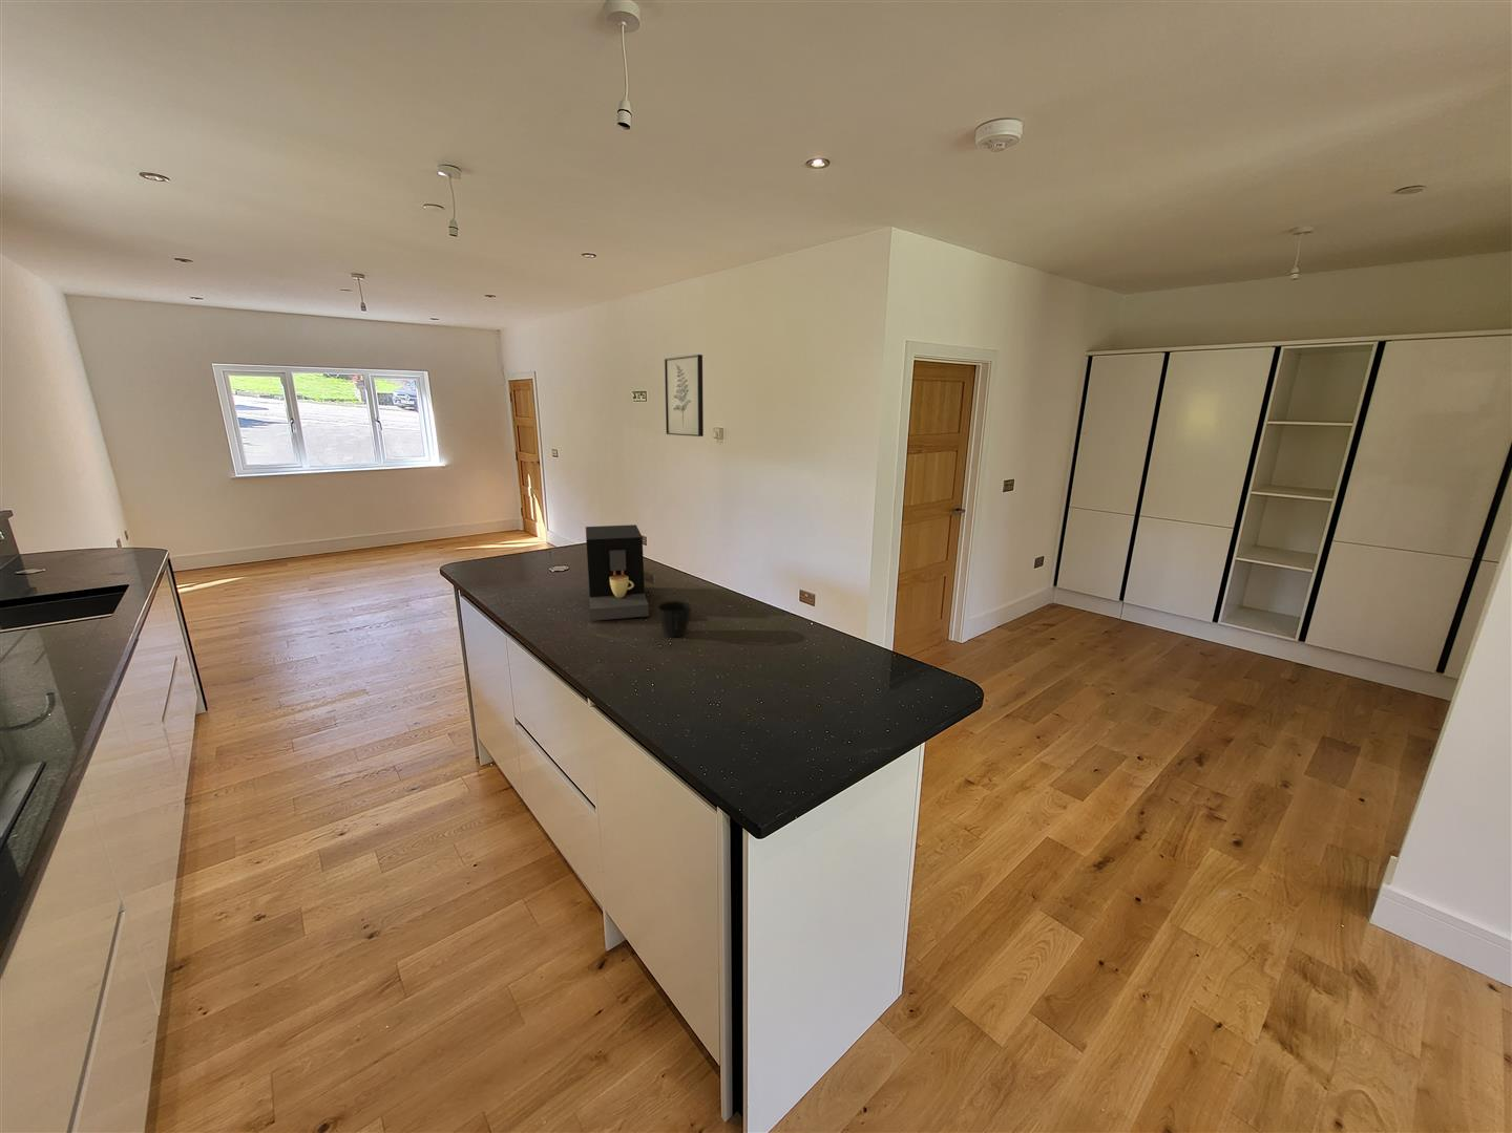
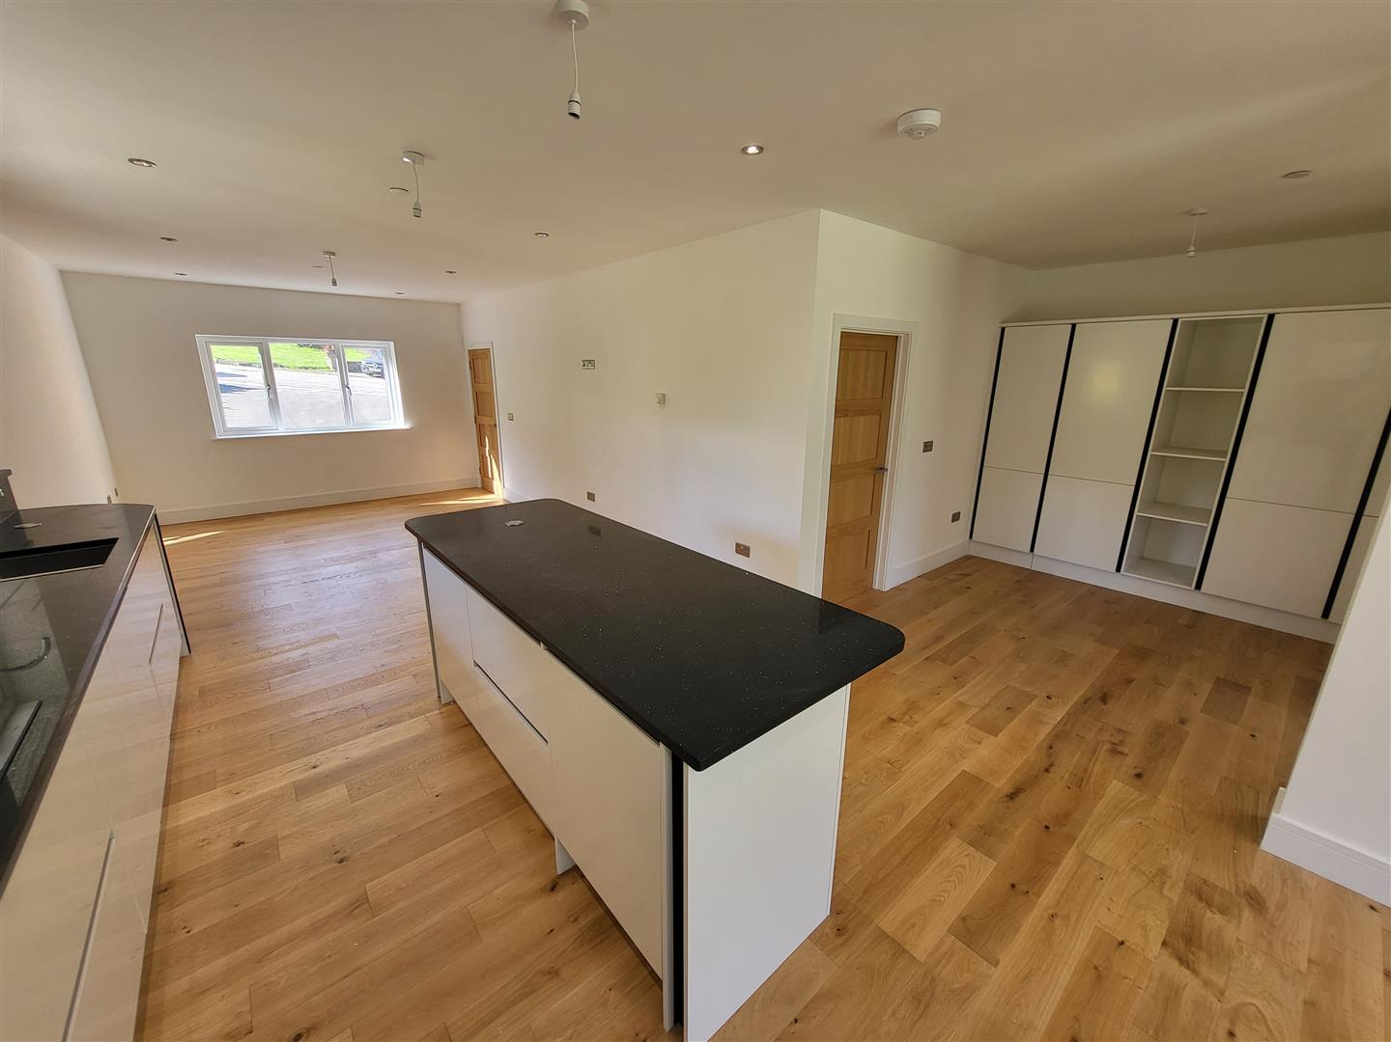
- cup (673, 620)
- wall art (682, 396)
- coffee maker (614, 570)
